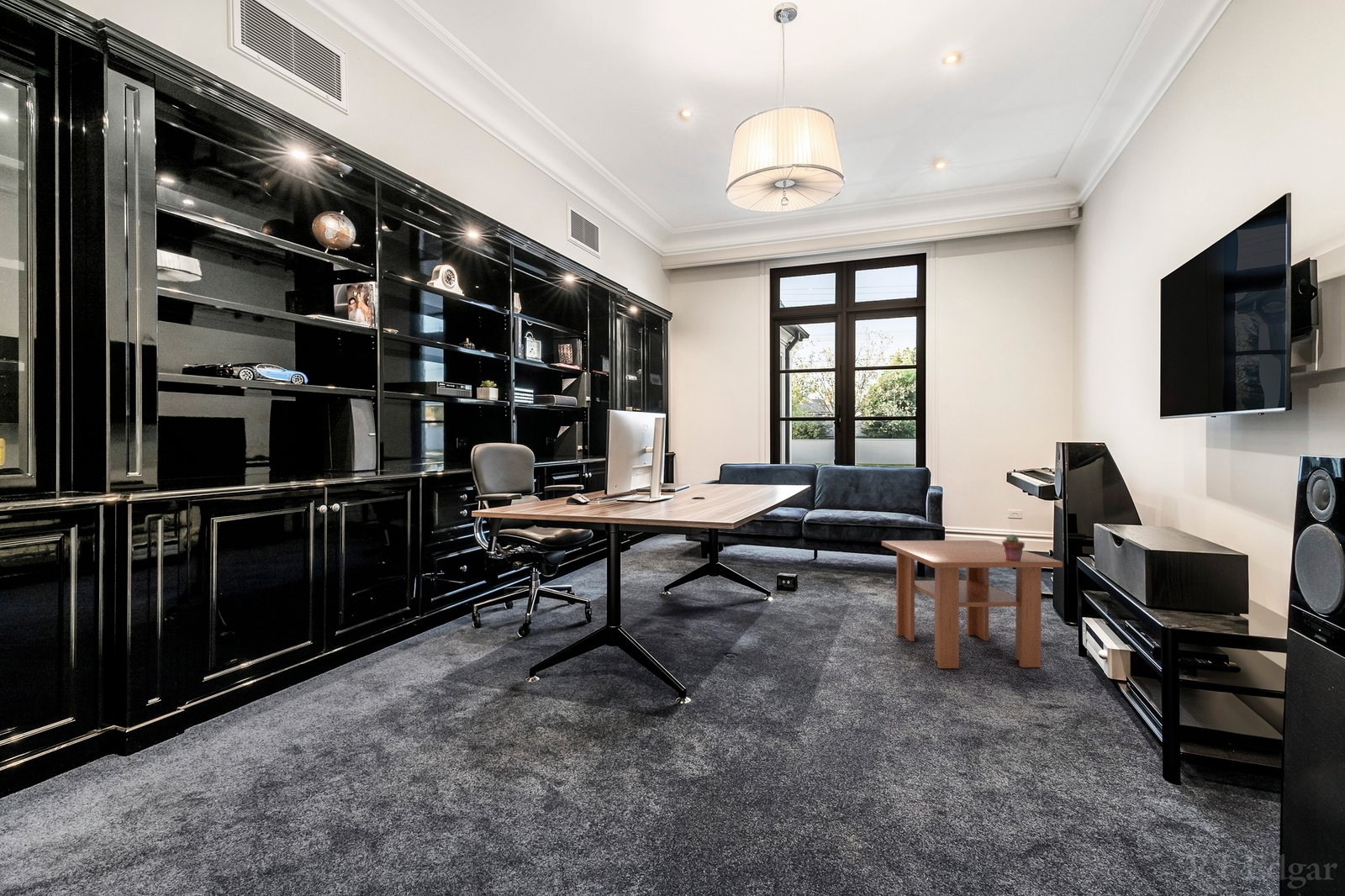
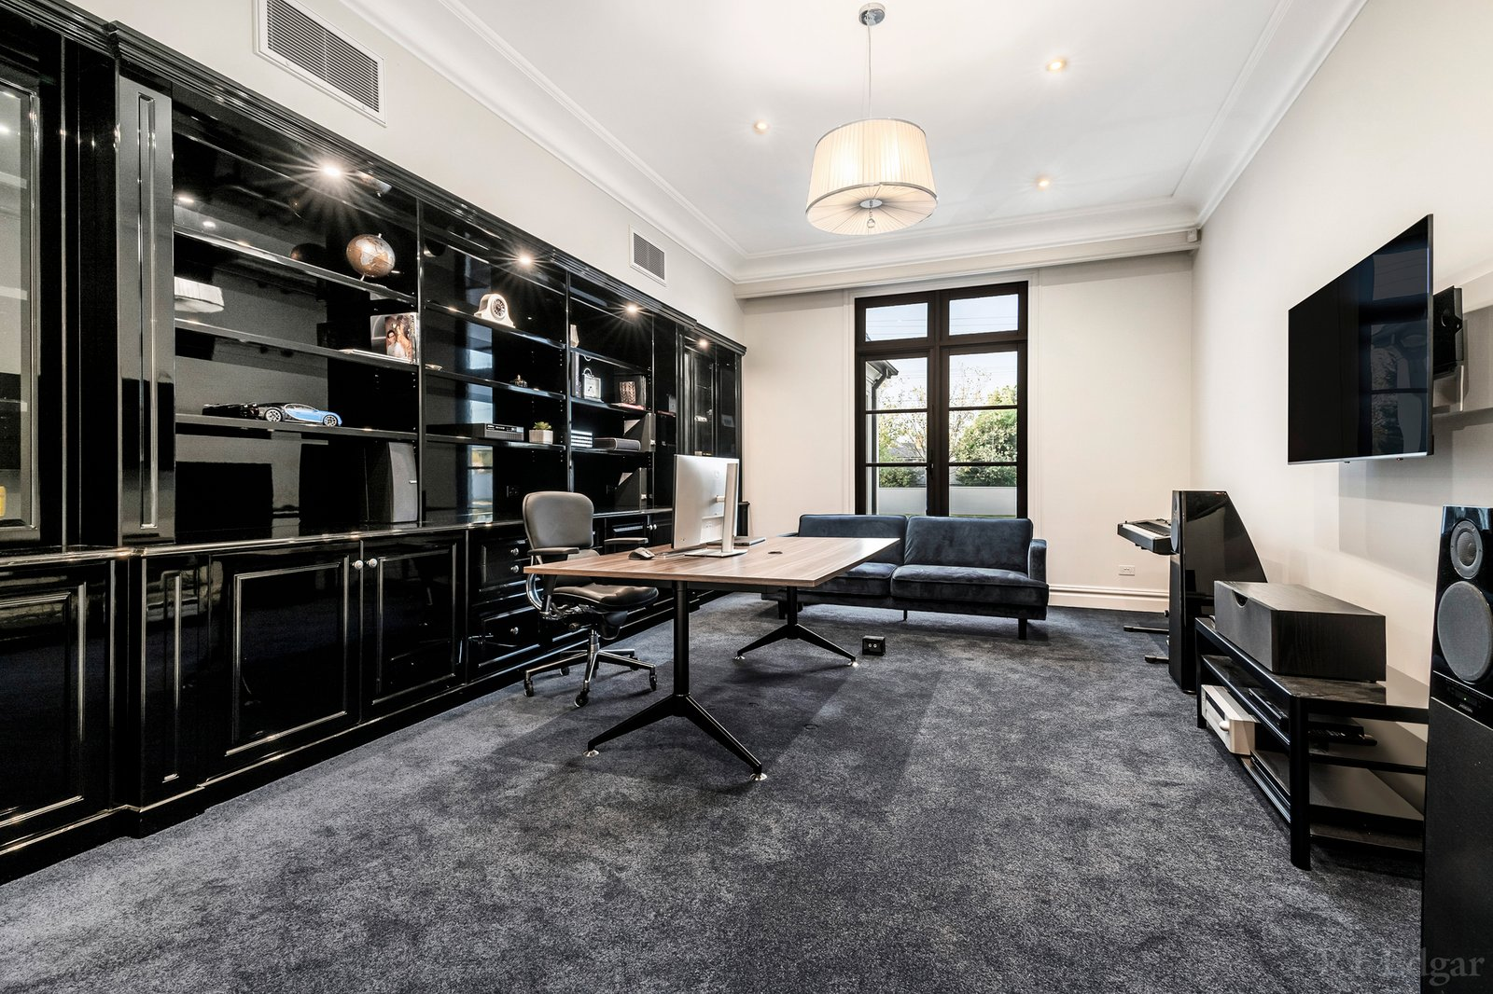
- coffee table (963, 599)
- potted succulent (1013, 546)
